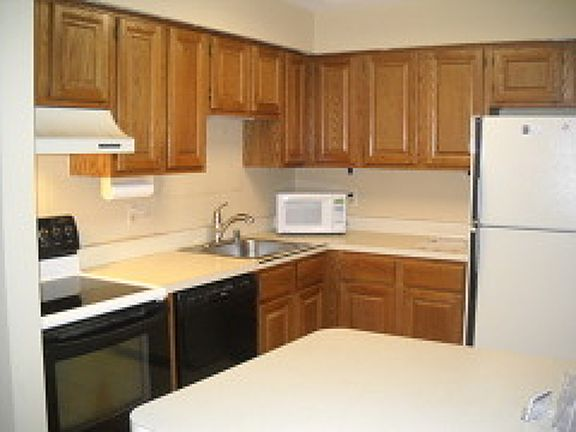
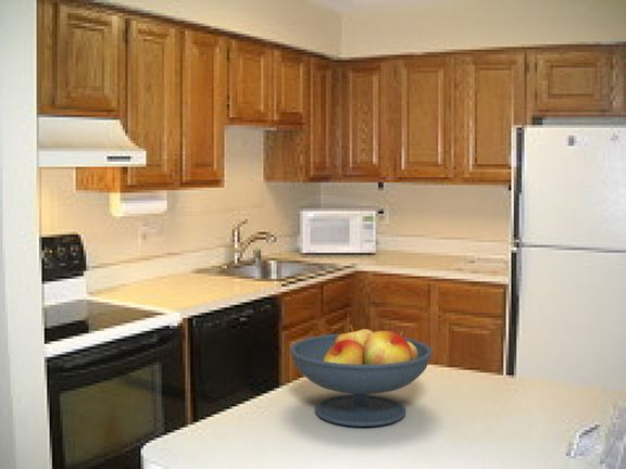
+ fruit bowl (360, 368)
